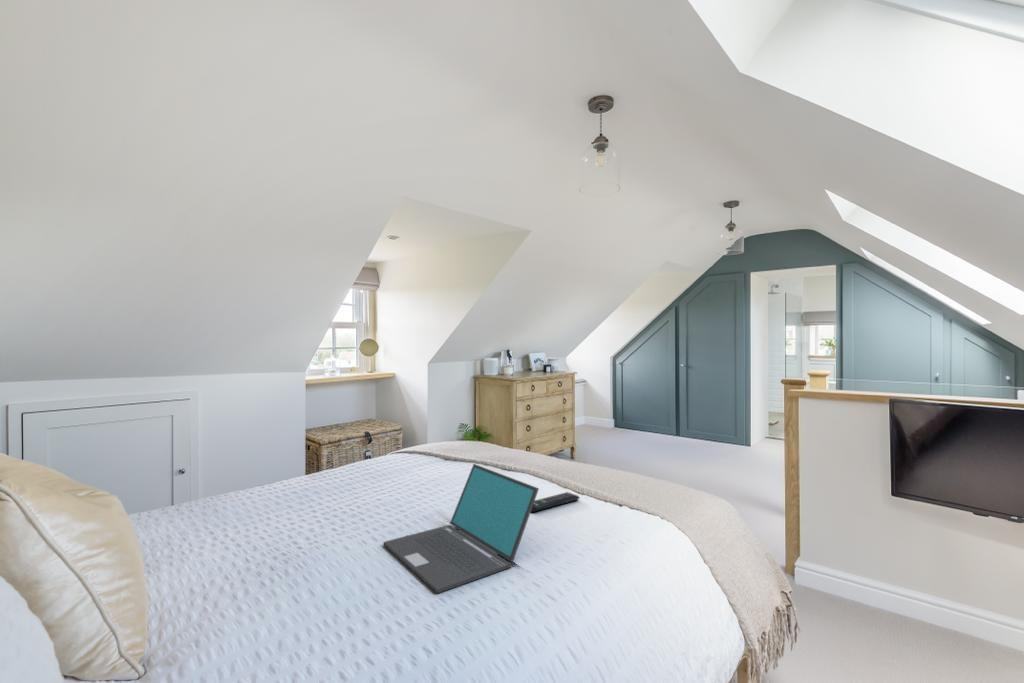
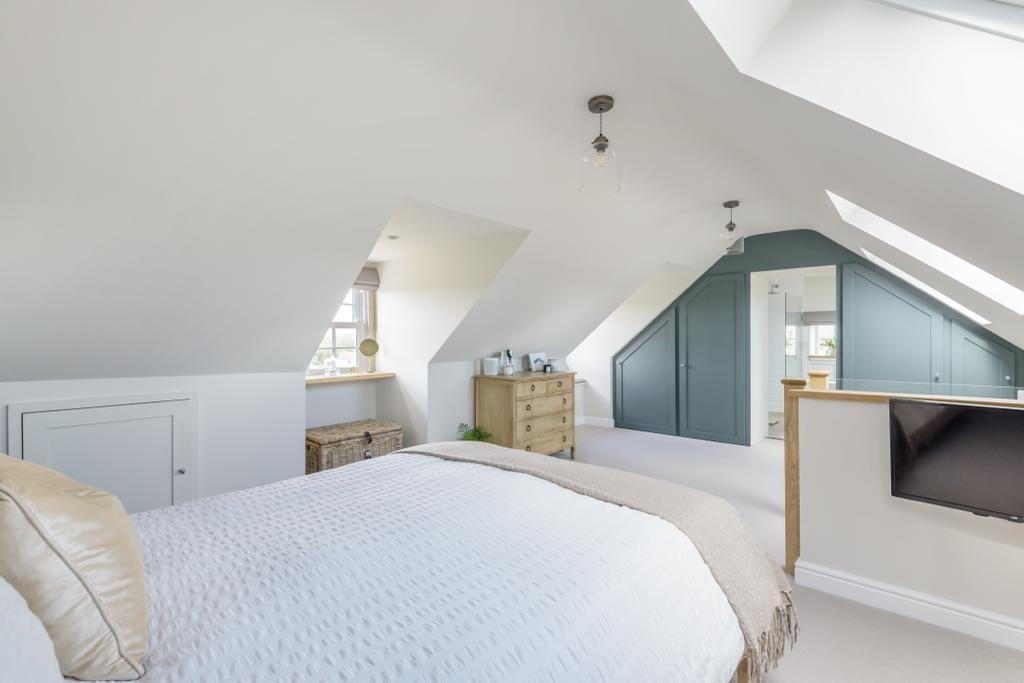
- laptop (459, 517)
- remote control (553, 501)
